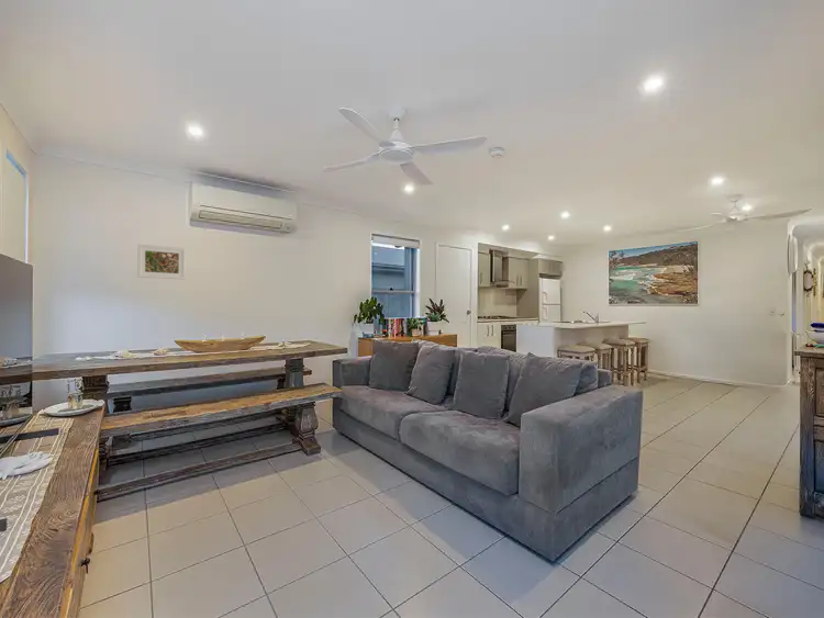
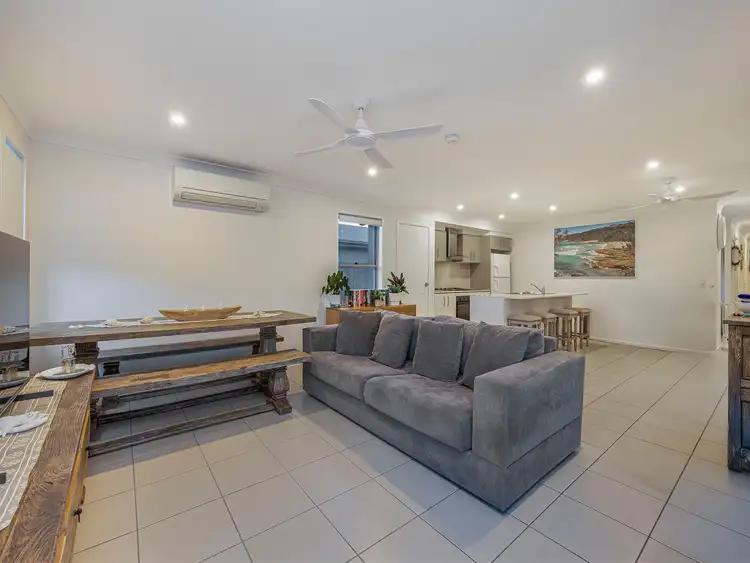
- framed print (162, 262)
